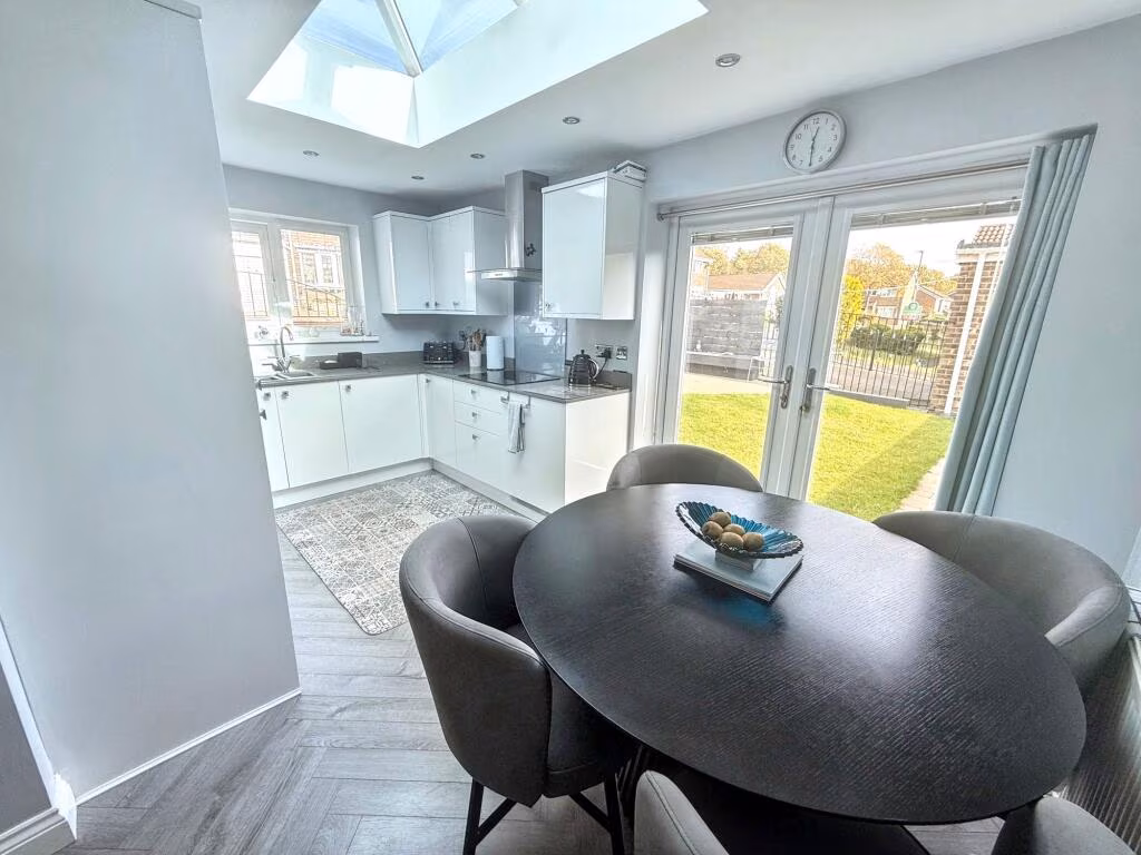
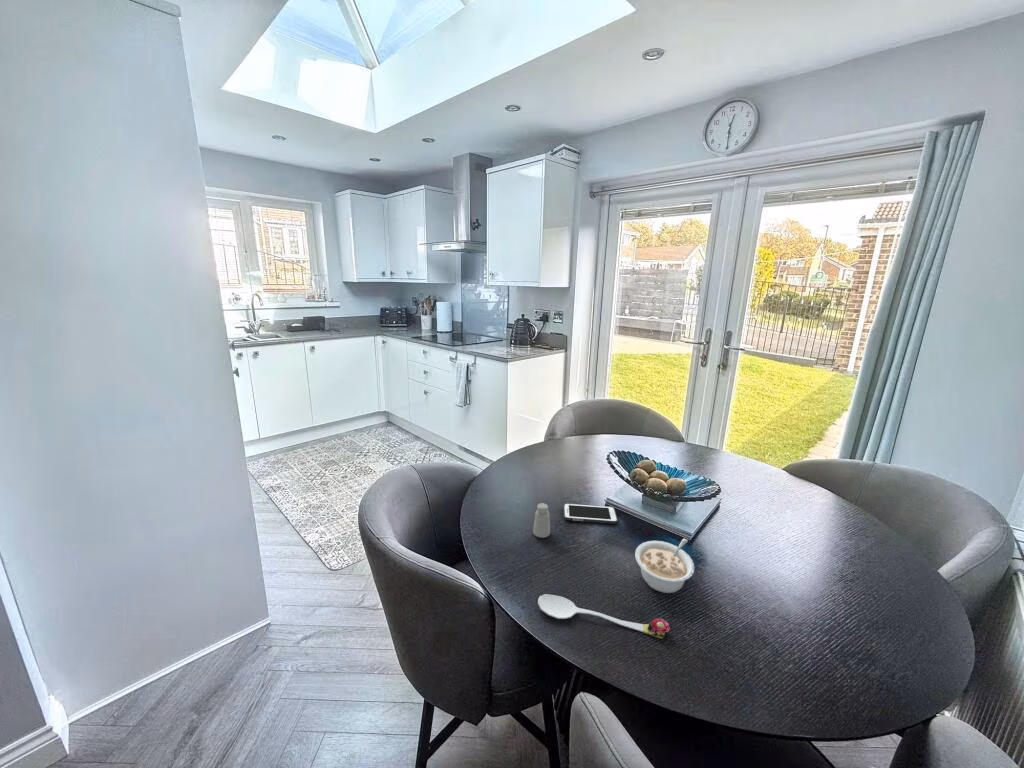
+ spoon (601, 614)
+ saltshaker (542, 519)
+ legume (663, 565)
+ cell phone (589, 513)
